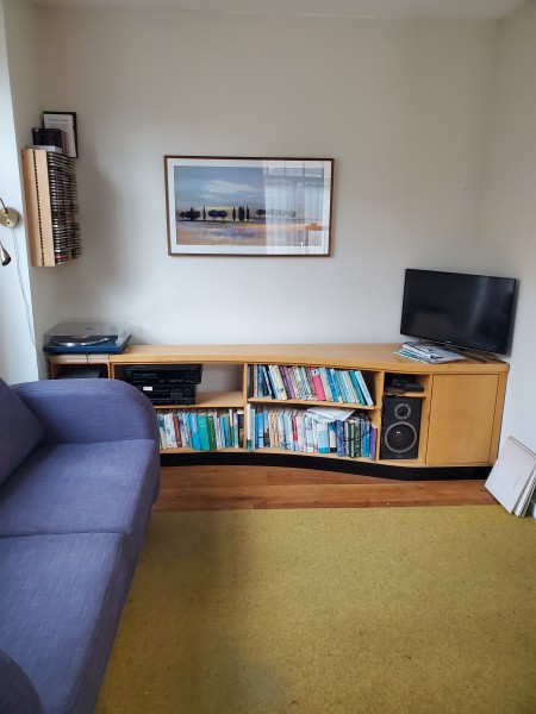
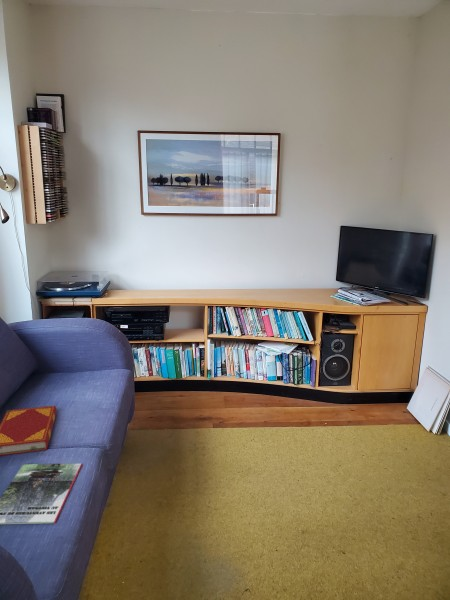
+ magazine (37, 490)
+ hardback book (26, 428)
